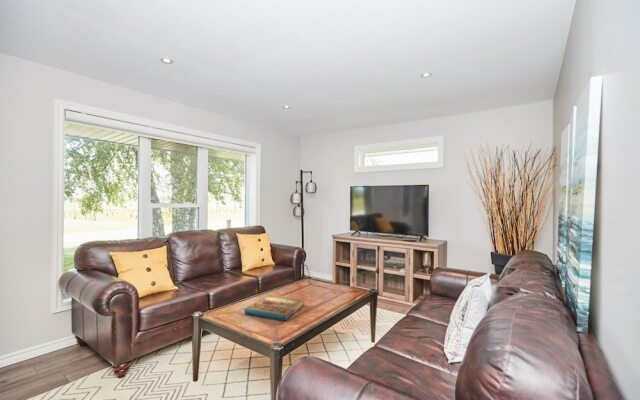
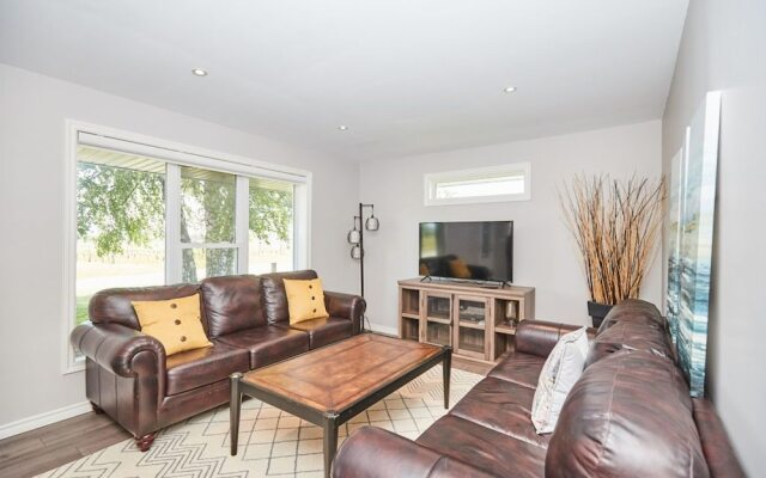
- pizza box (275, 306)
